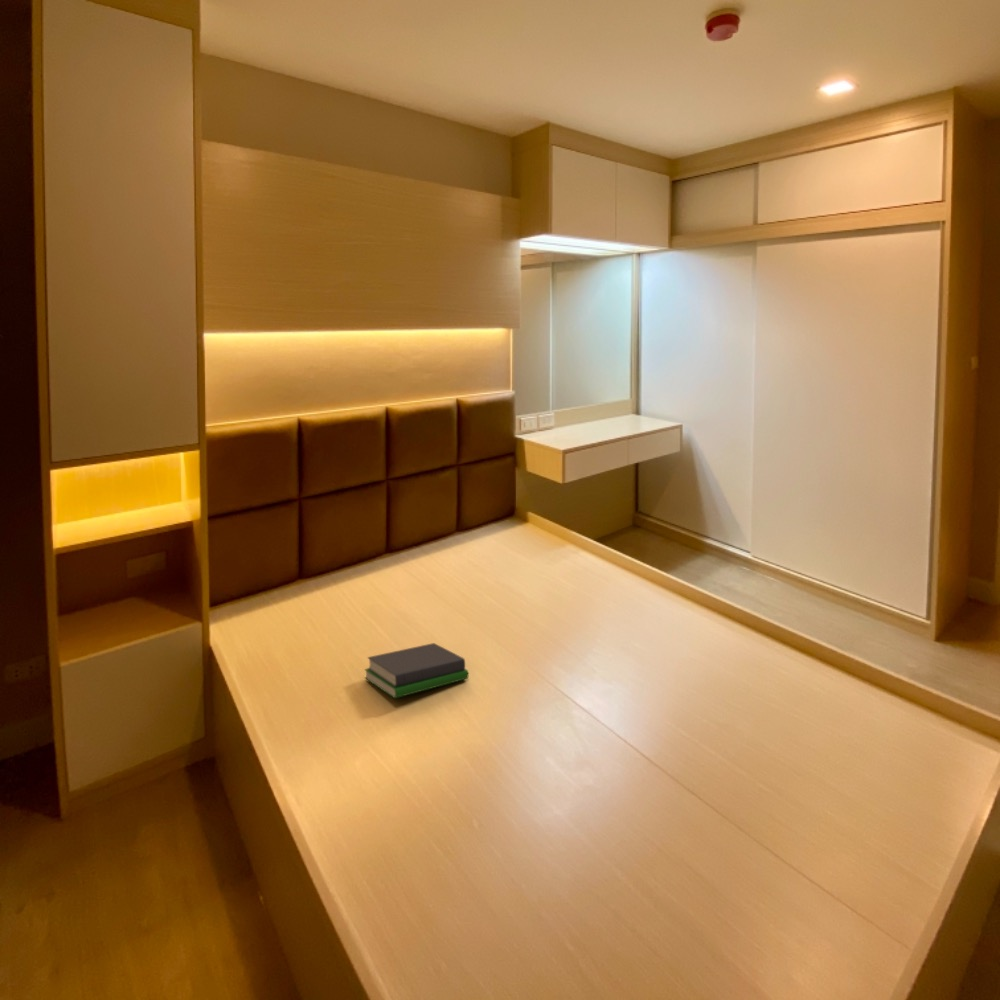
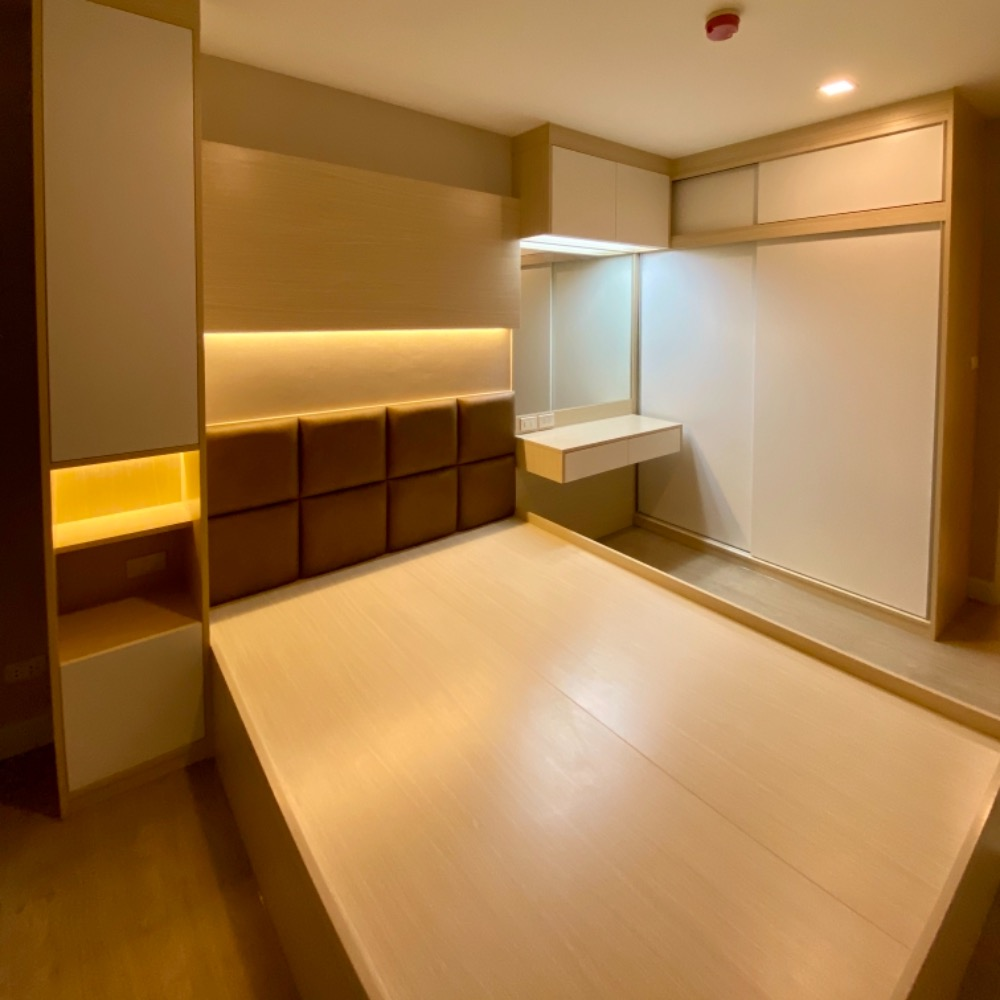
- book (416, 668)
